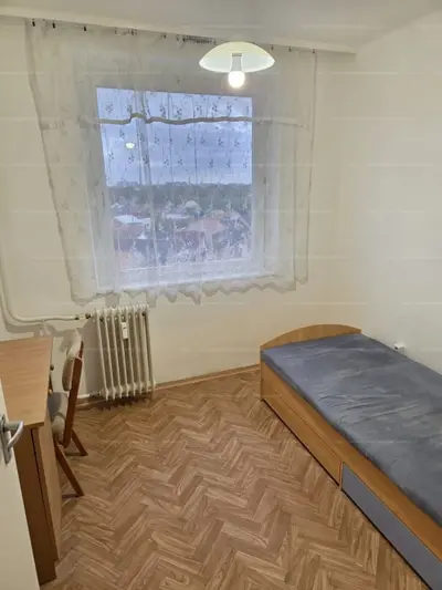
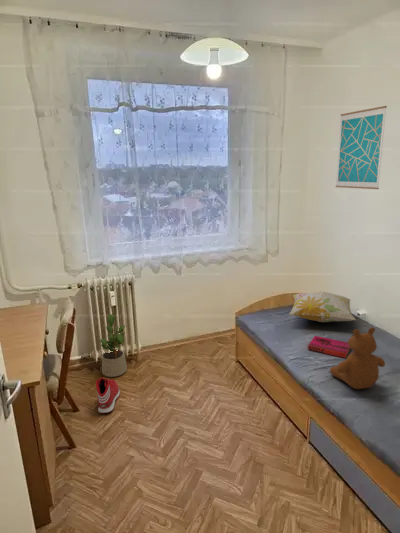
+ teddy bear (355, 353)
+ hardback book (329, 346)
+ potted plant (113, 341)
+ wall art (358, 150)
+ sneaker (107, 386)
+ decorative pillow (321, 306)
